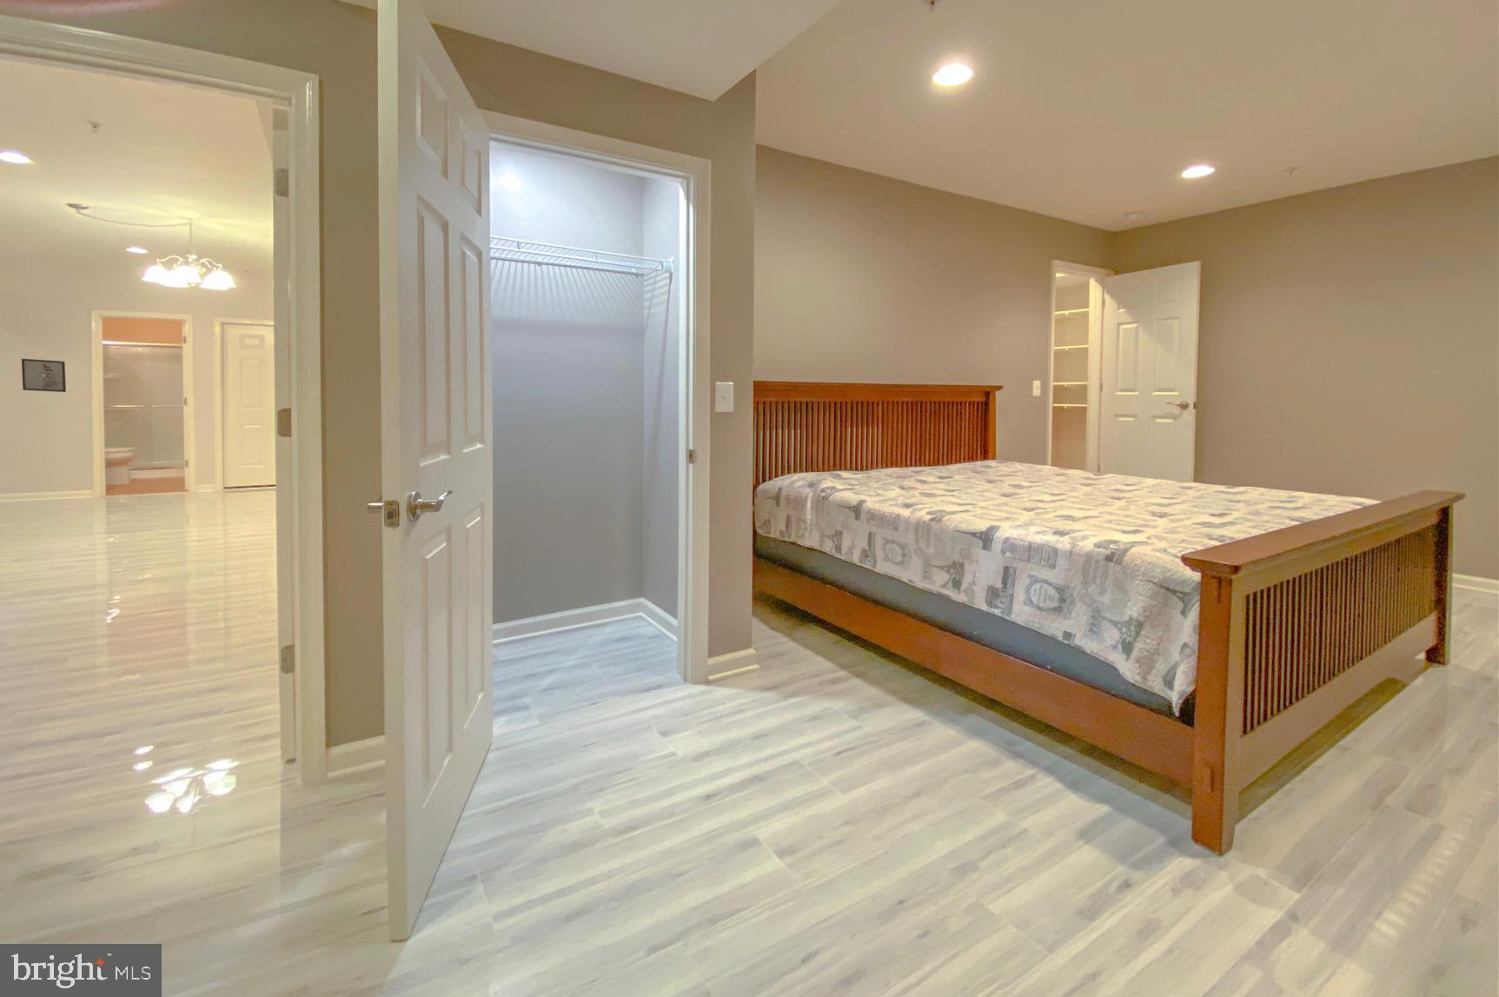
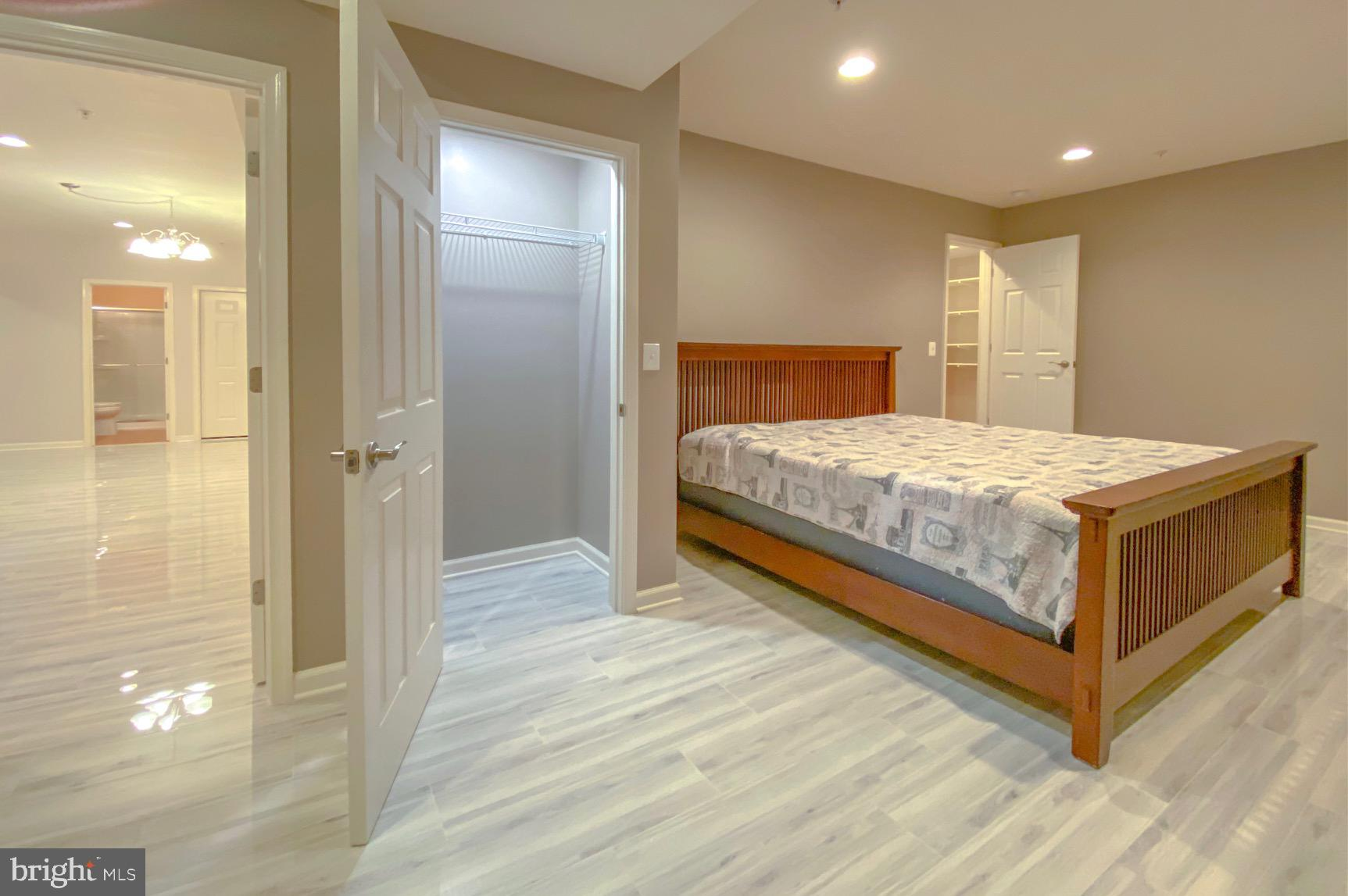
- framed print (43, 375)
